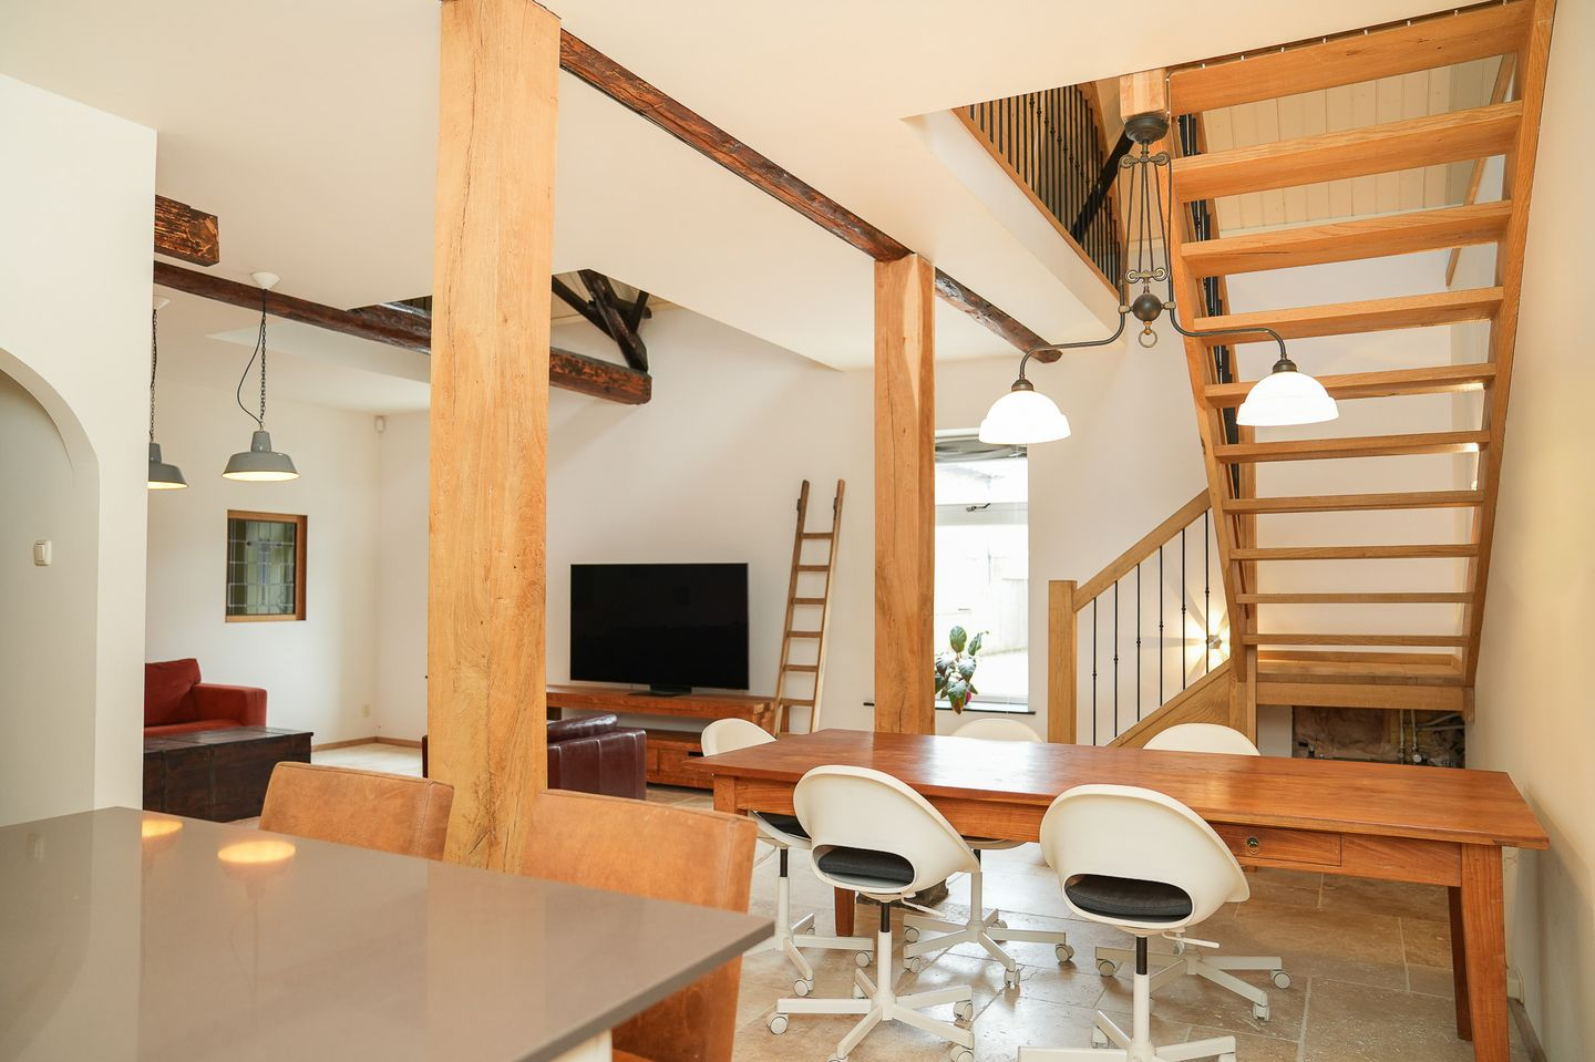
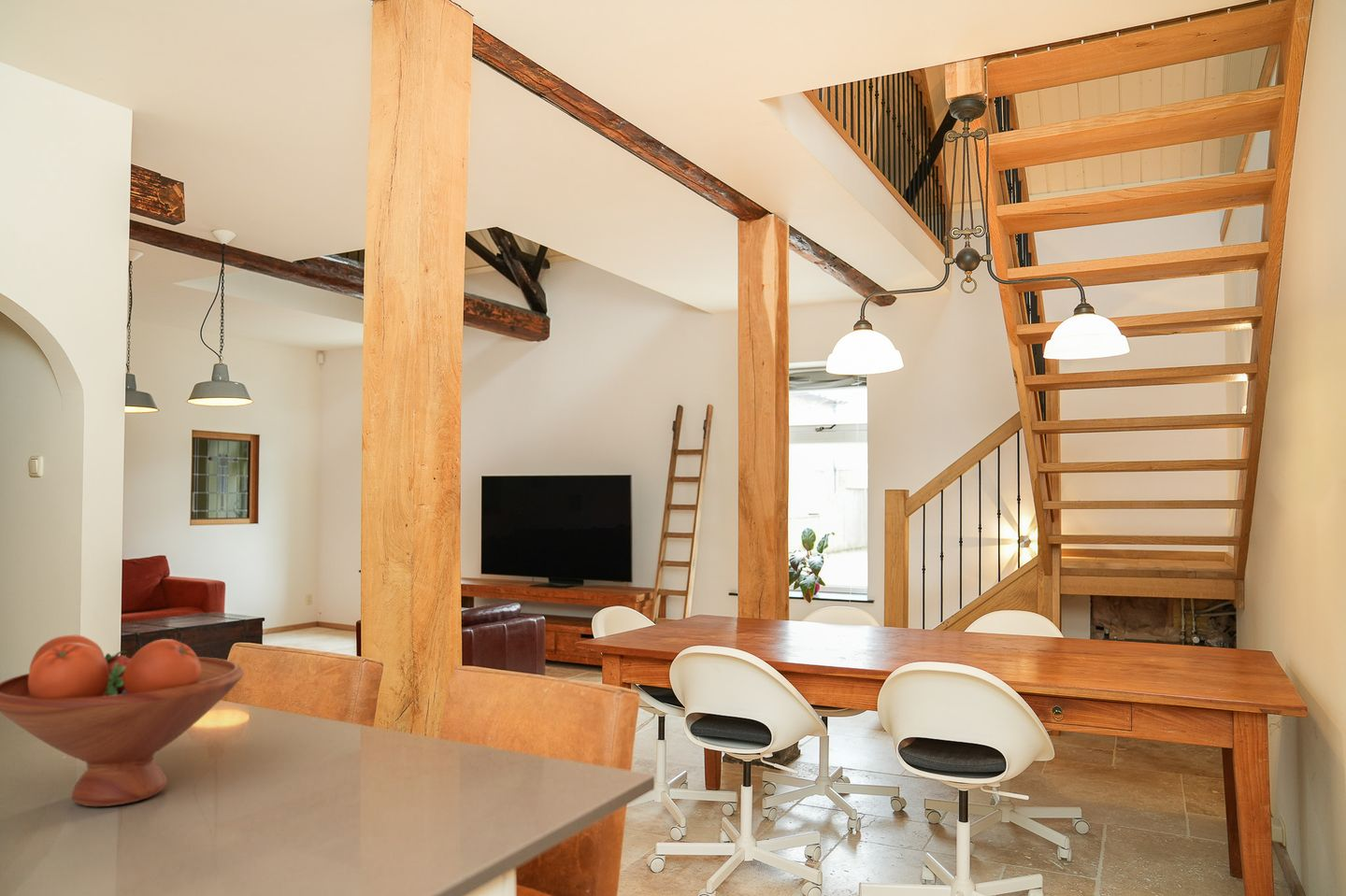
+ fruit bowl (122, 712)
